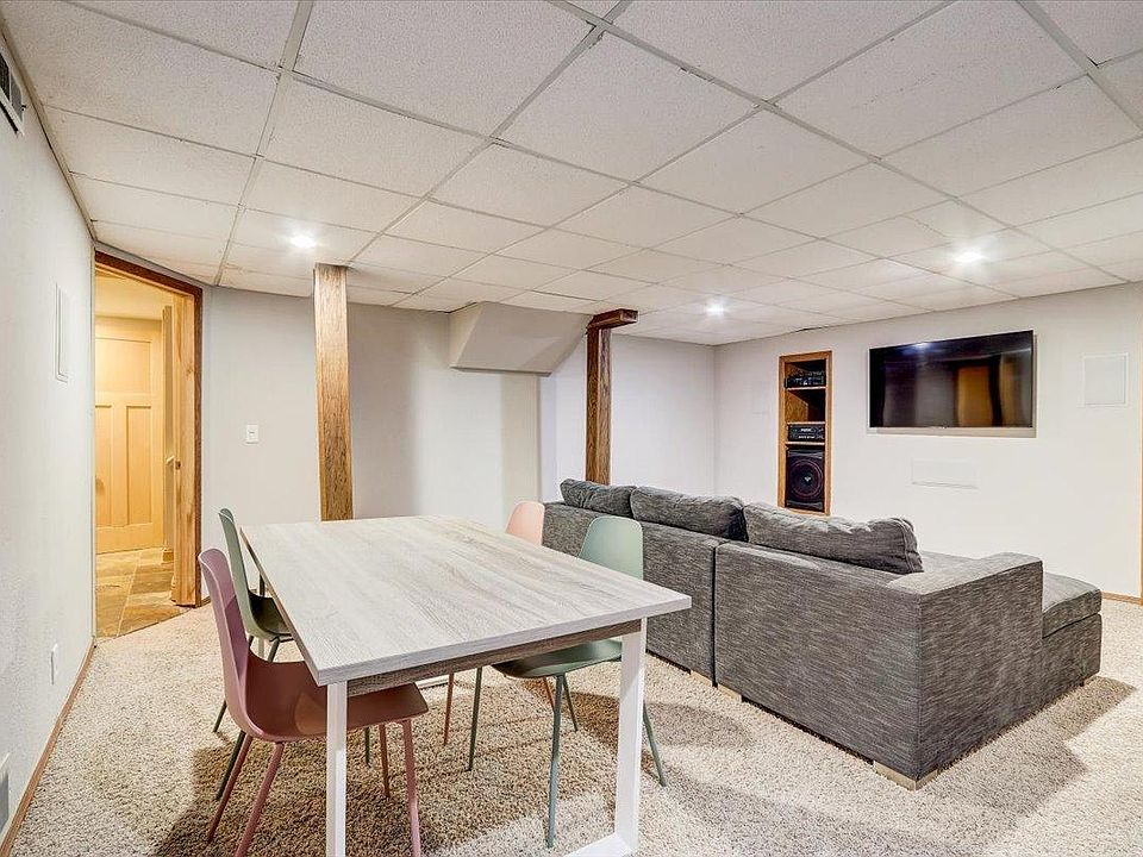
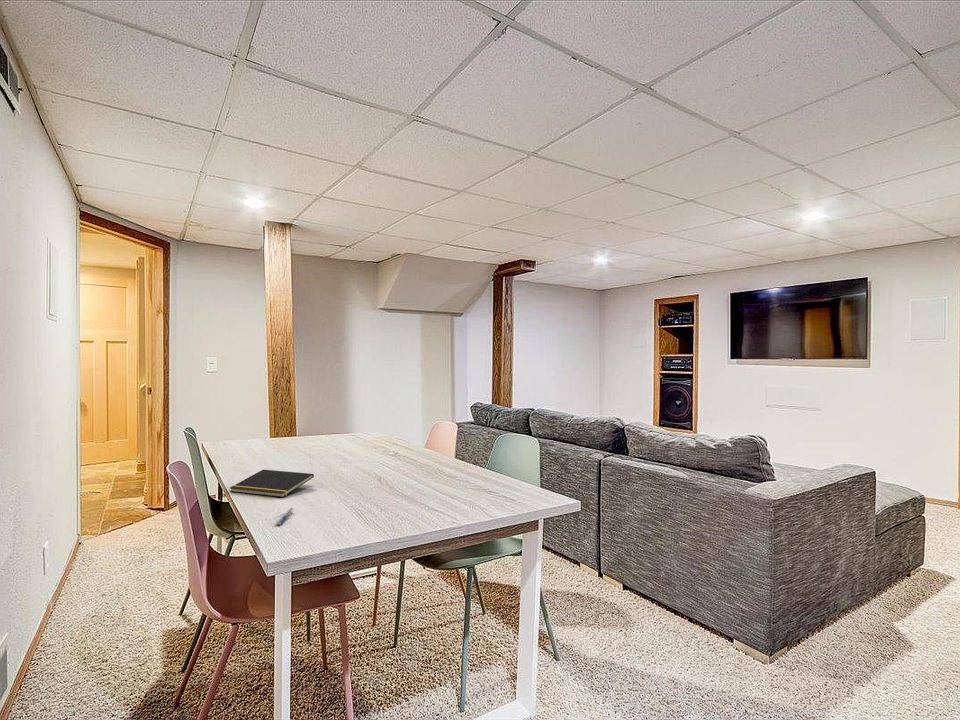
+ pen (285, 515)
+ notepad (272, 482)
